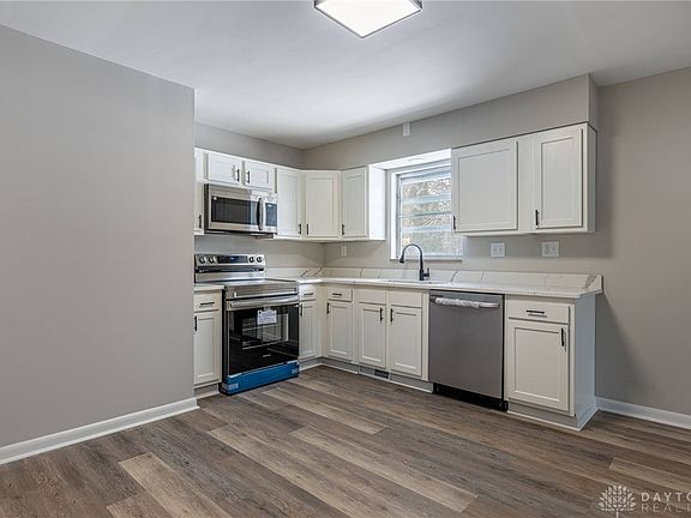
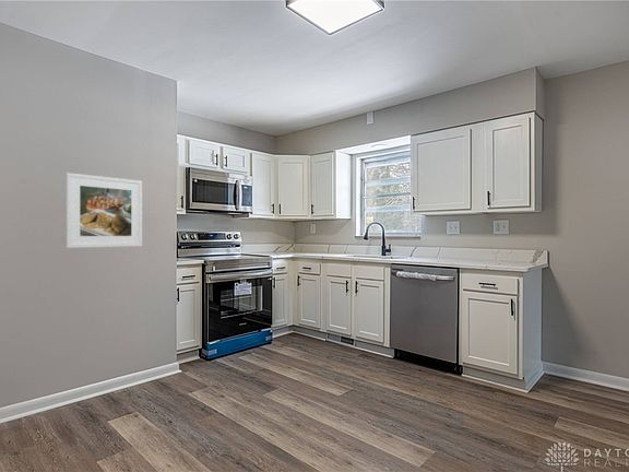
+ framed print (106, 212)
